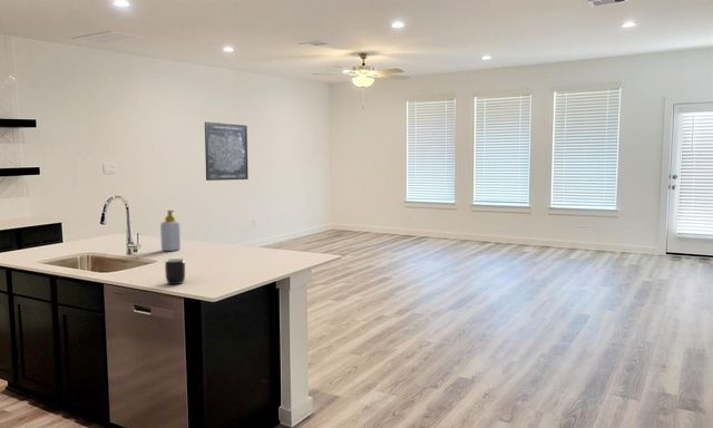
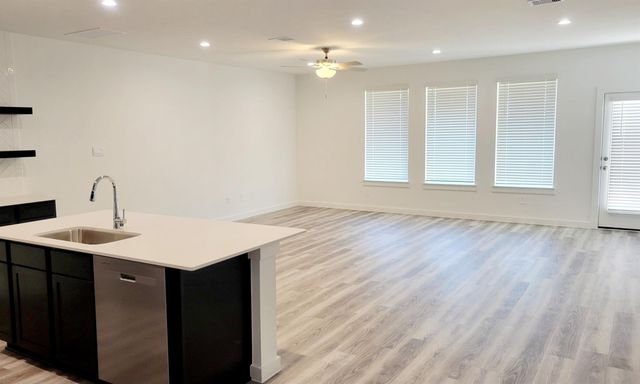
- wall art (227, 152)
- mug (175, 271)
- soap bottle (169, 230)
